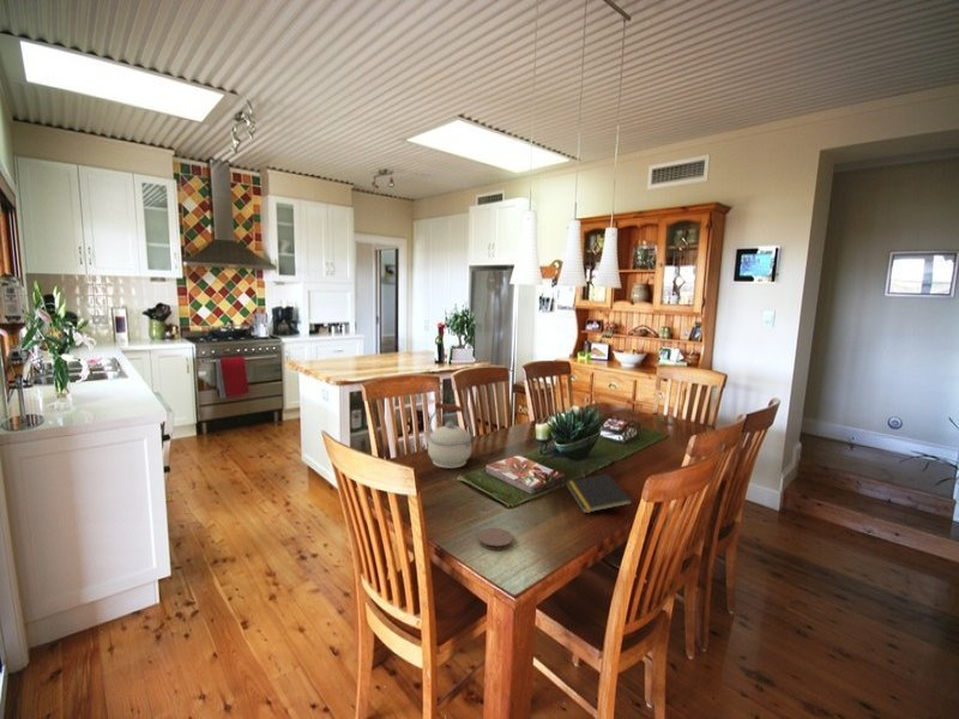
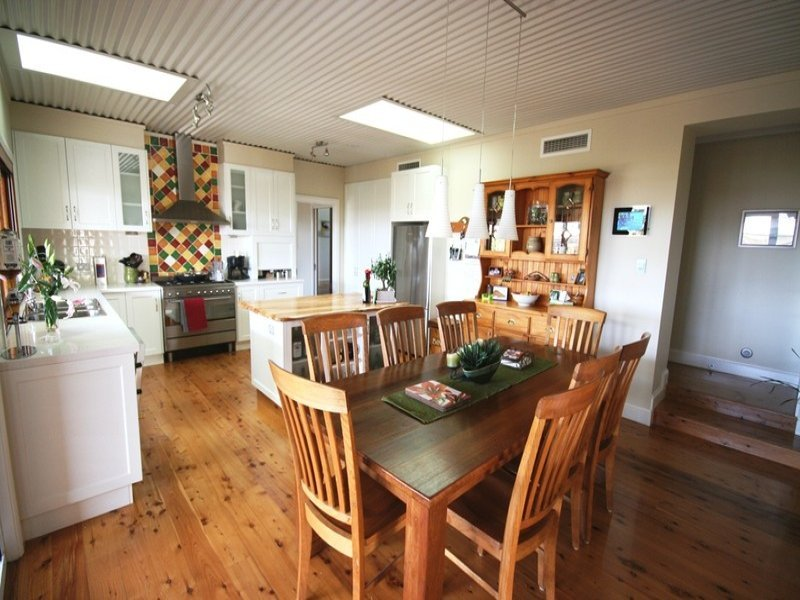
- kettle (446, 433)
- notepad (596, 491)
- coaster (495, 538)
